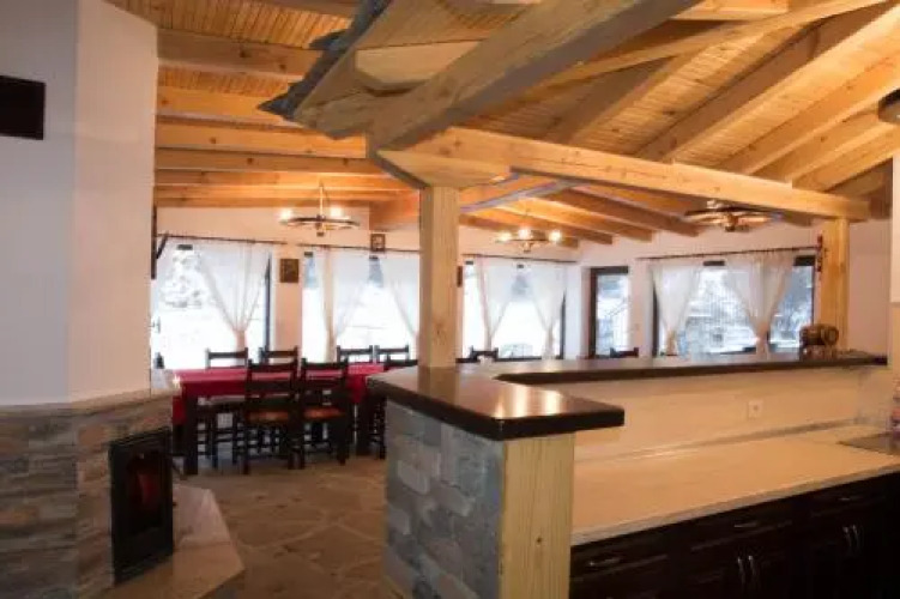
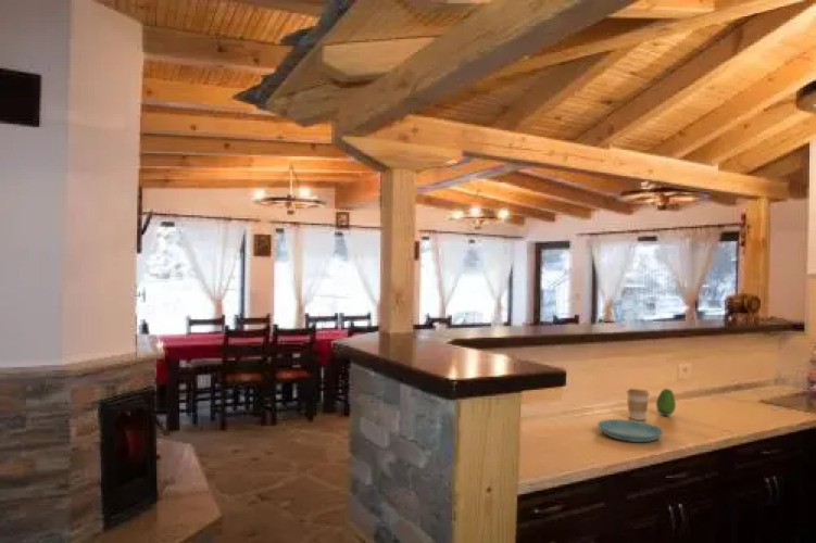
+ coffee cup (637, 403)
+ fruit (665, 402)
+ saucer (629, 431)
